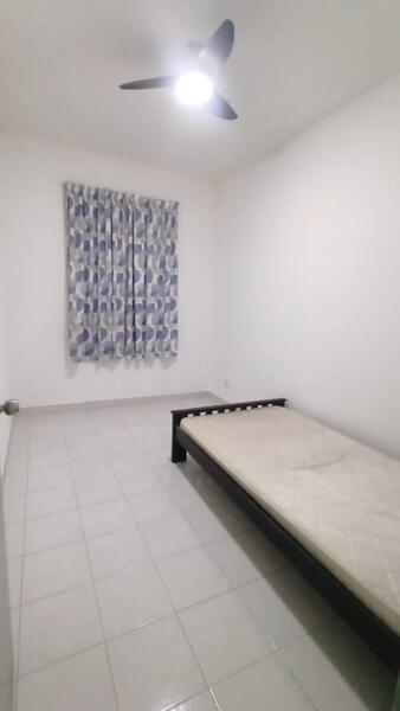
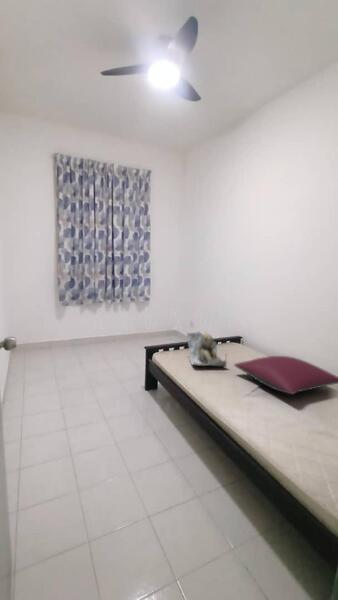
+ teddy bear (206, 348)
+ pillow (285, 372)
